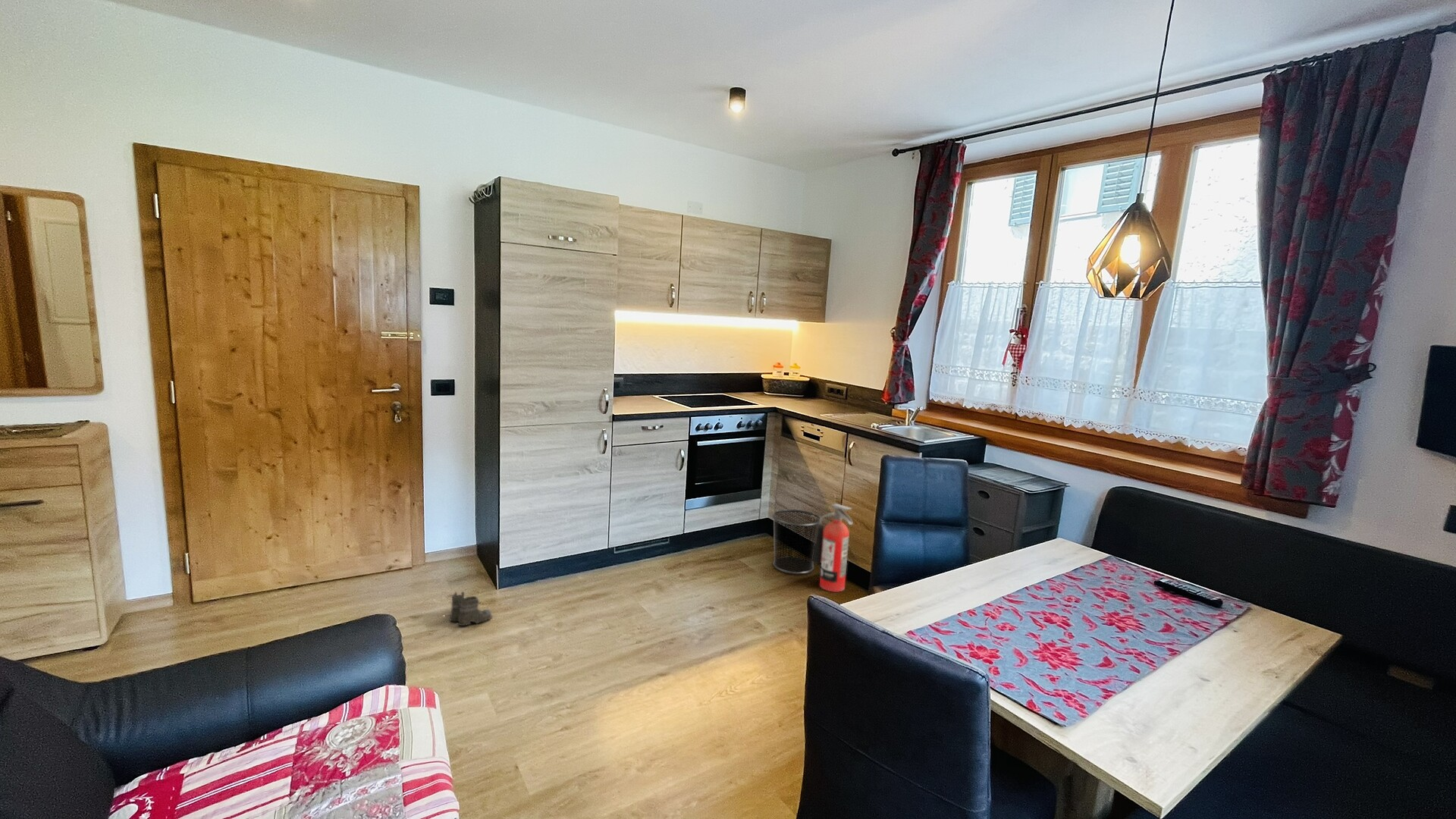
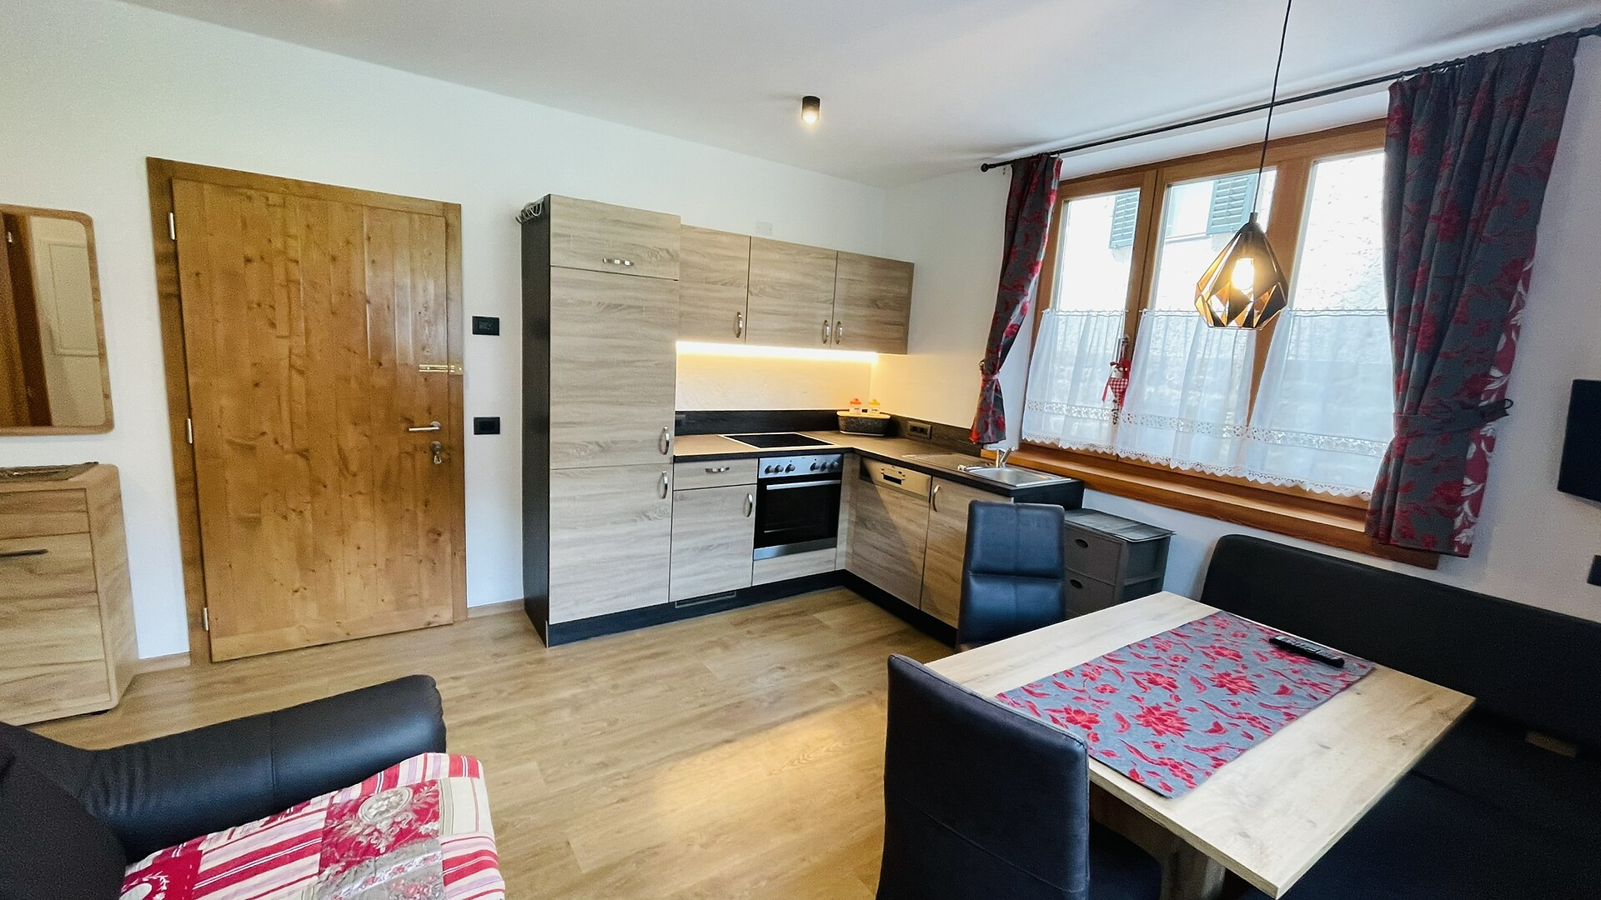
- boots (469, 606)
- fire extinguisher (834, 545)
- waste bin (795, 541)
